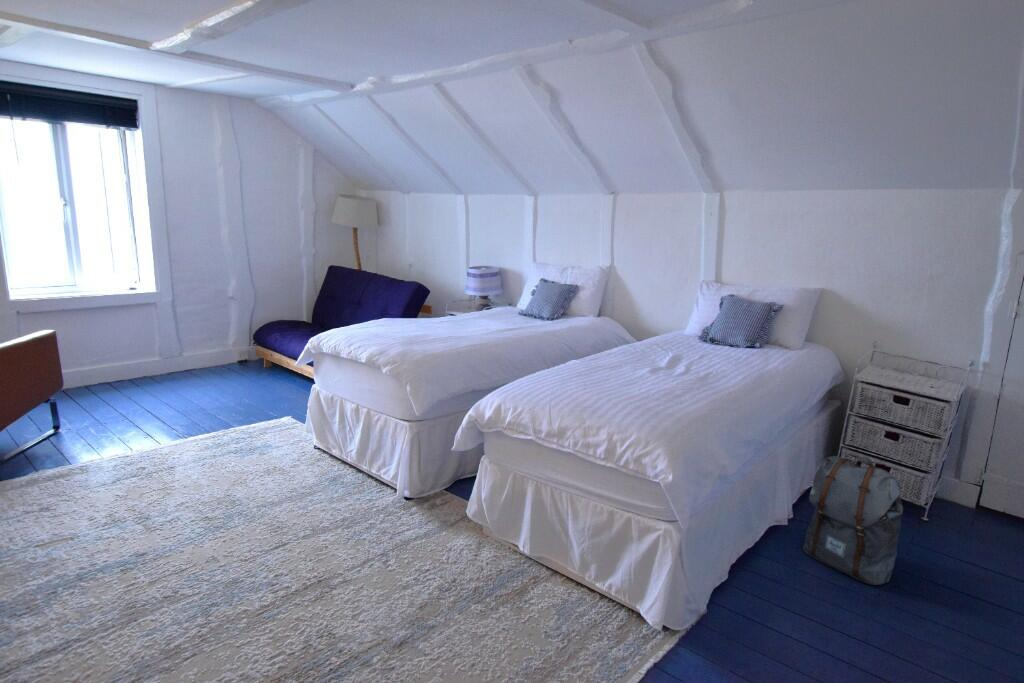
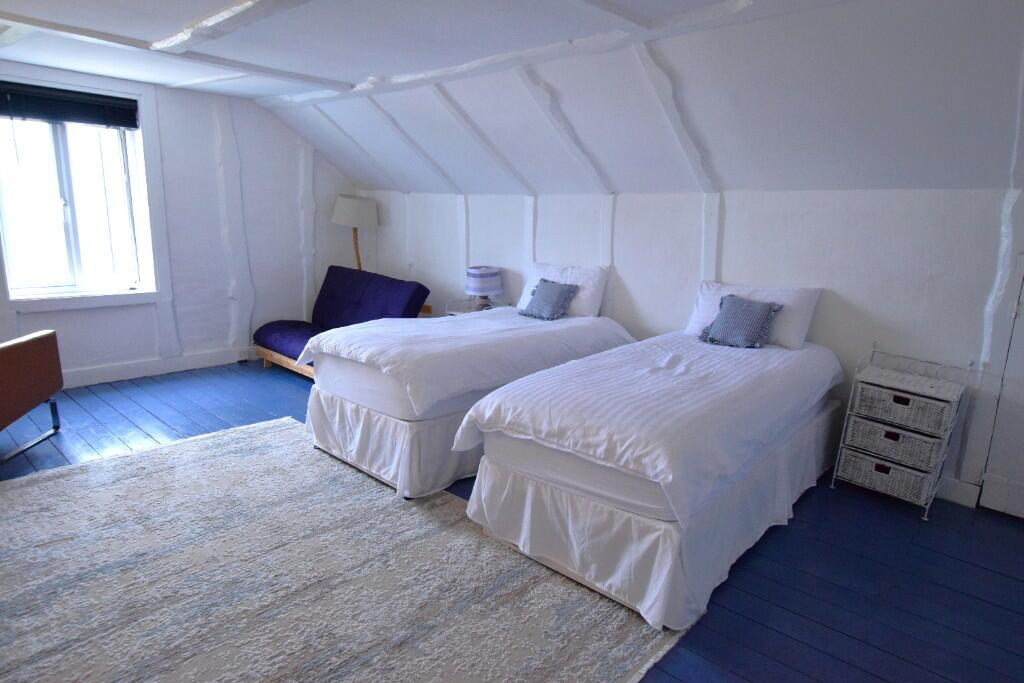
- backpack (853, 510)
